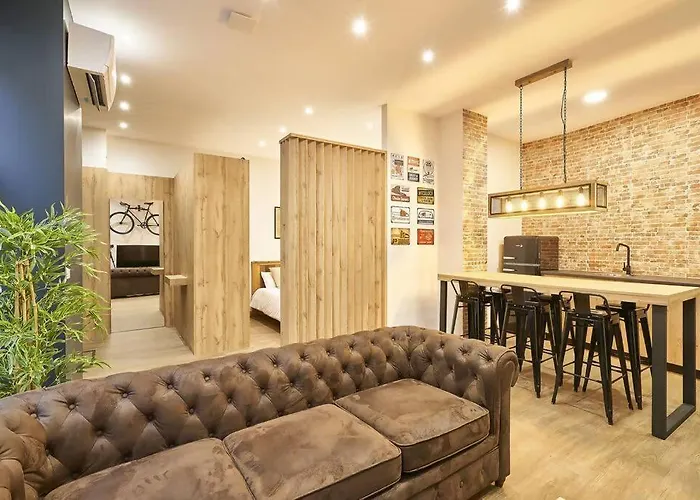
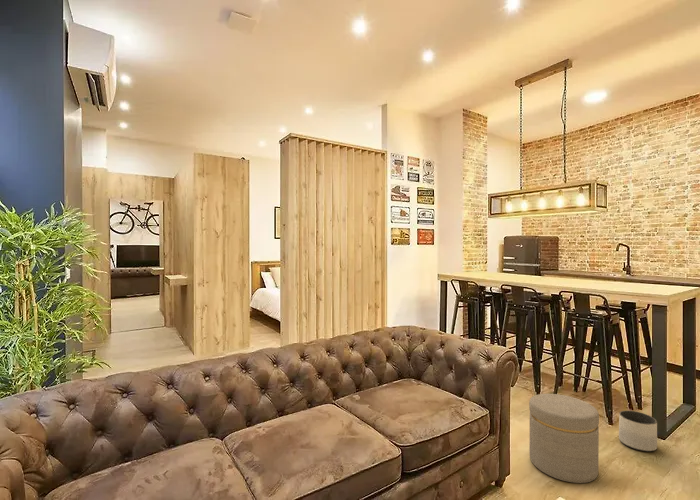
+ ottoman (562, 434)
+ planter (637, 430)
